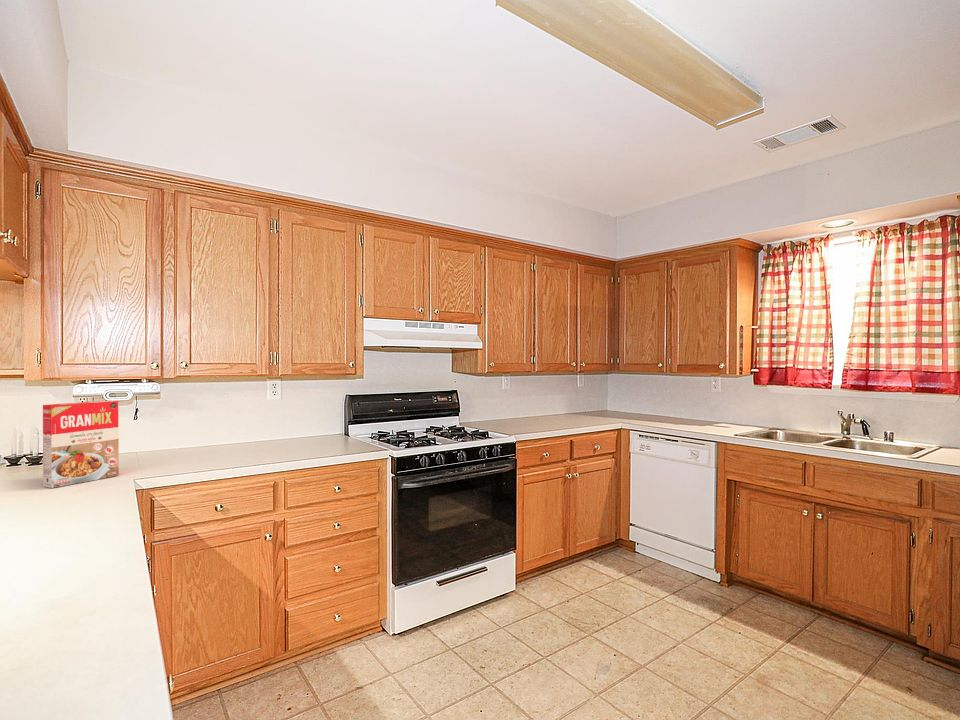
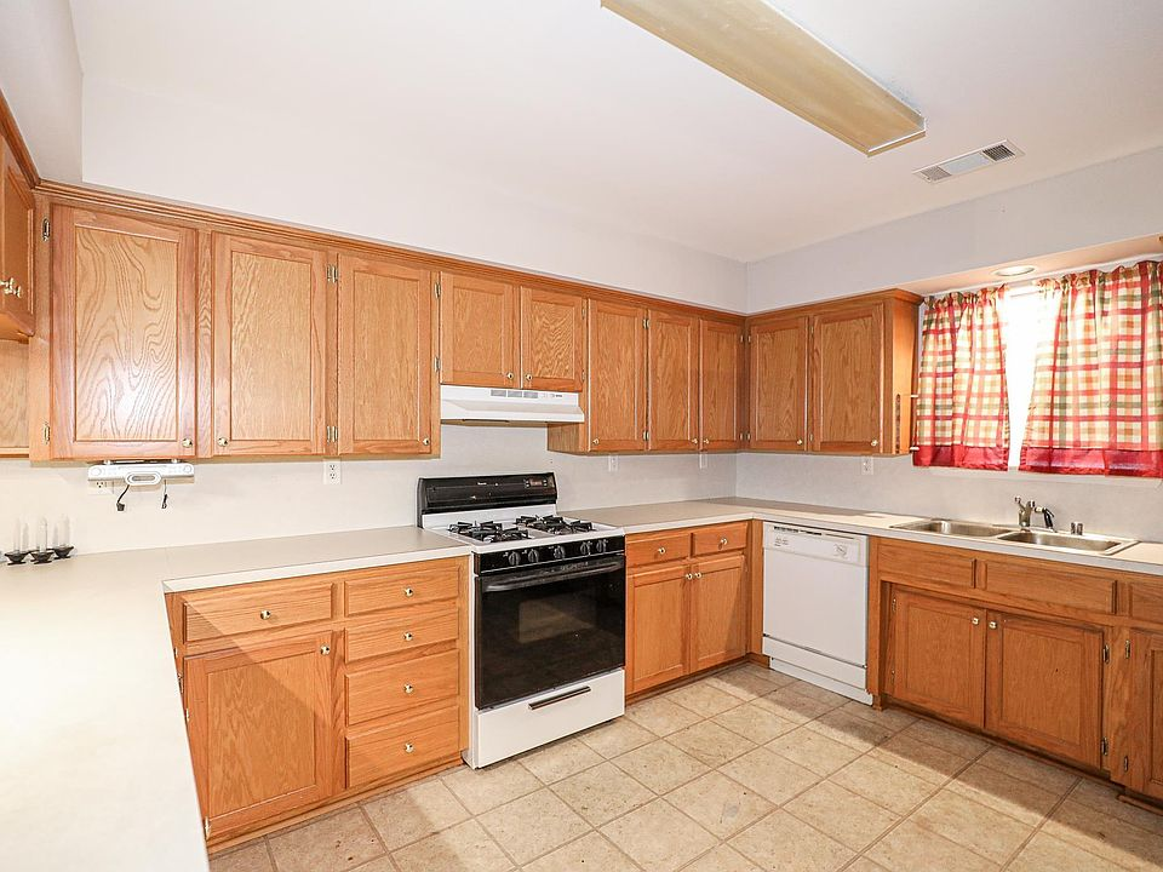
- cereal box (82, 441)
